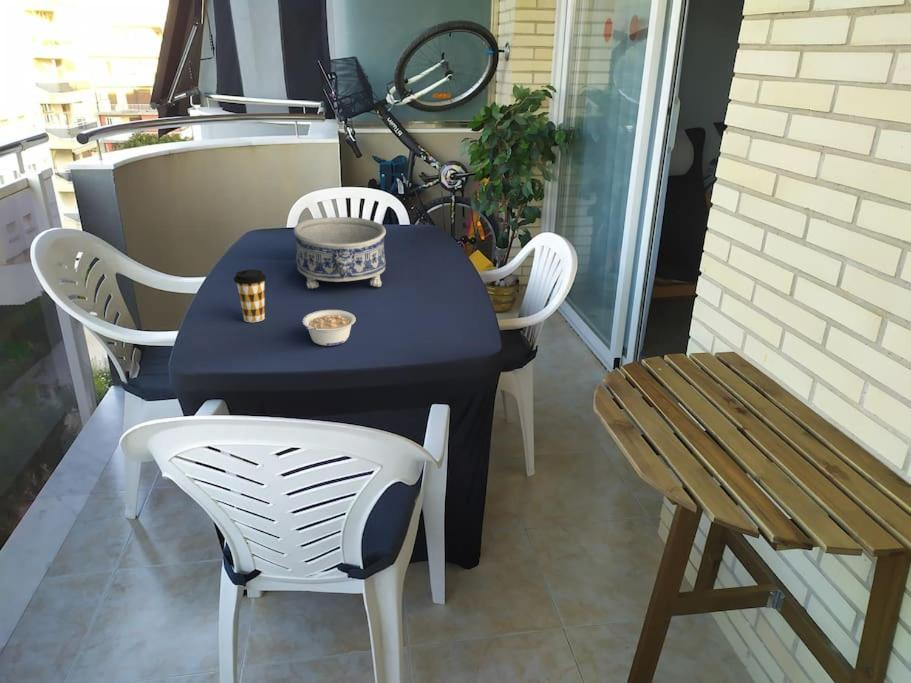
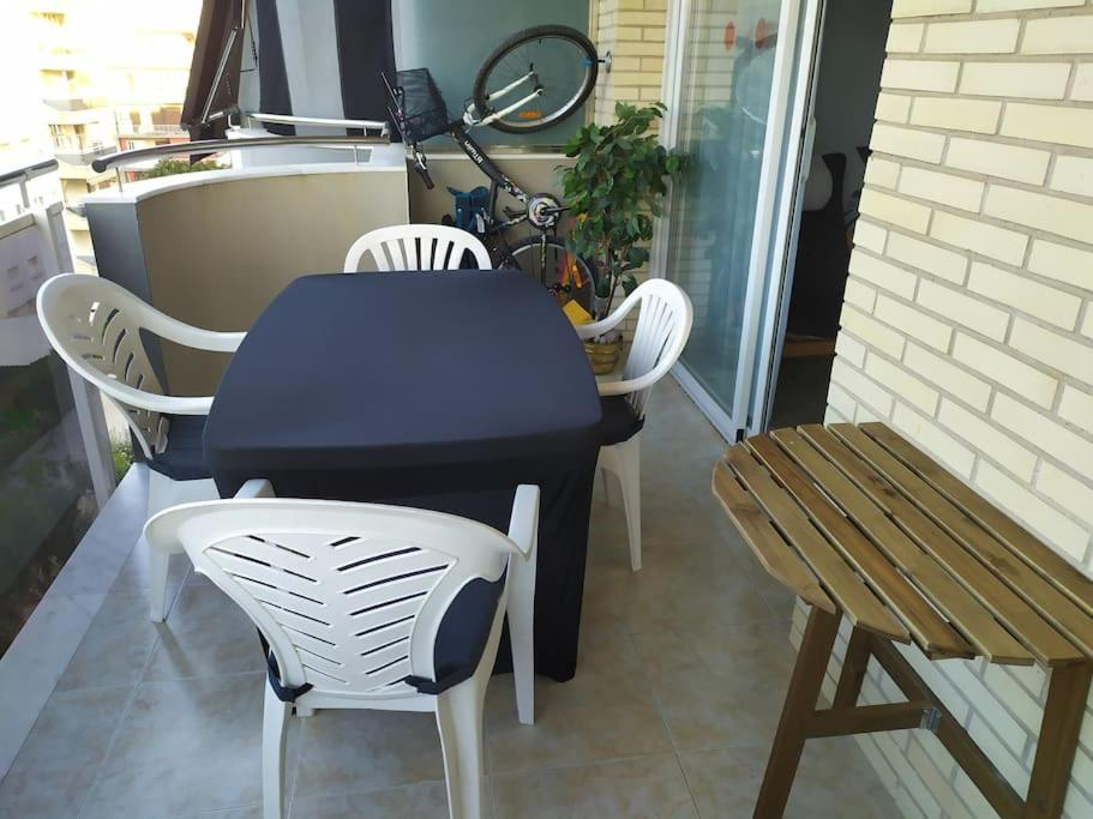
- coffee cup (252, 296)
- legume (329, 327)
- decorative bowl (341, 251)
